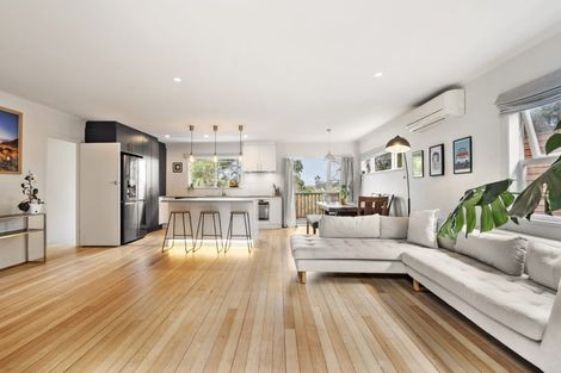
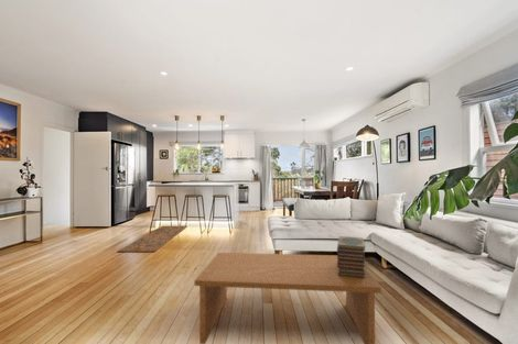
+ rug (159, 236)
+ coffee table (284, 288)
+ book stack (350, 255)
